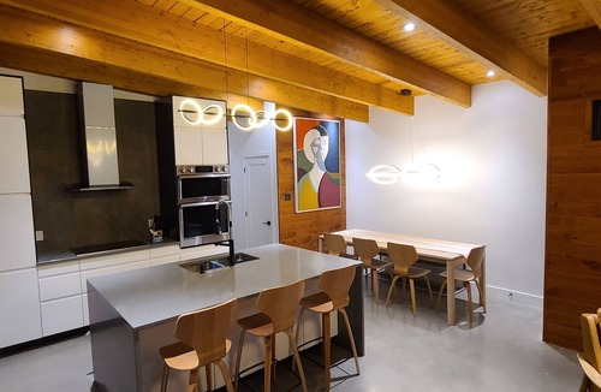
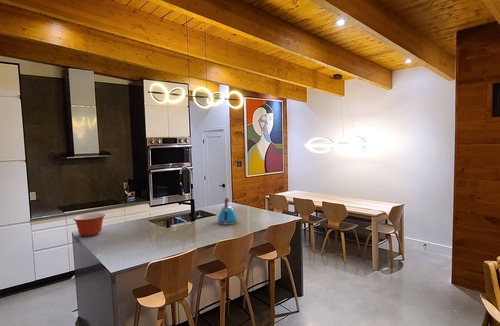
+ kettle (227, 209)
+ mixing bowl (89, 225)
